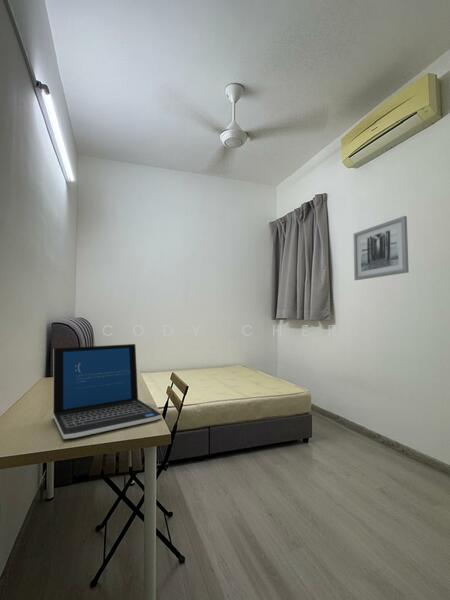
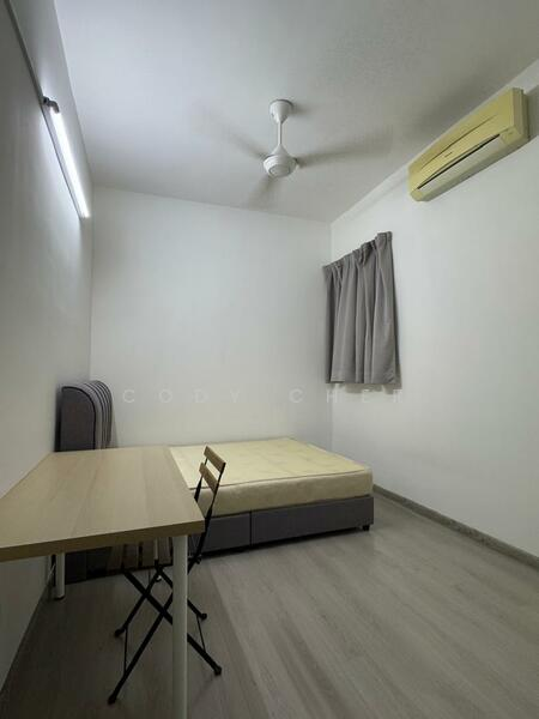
- wall art (378, 251)
- laptop (106, 382)
